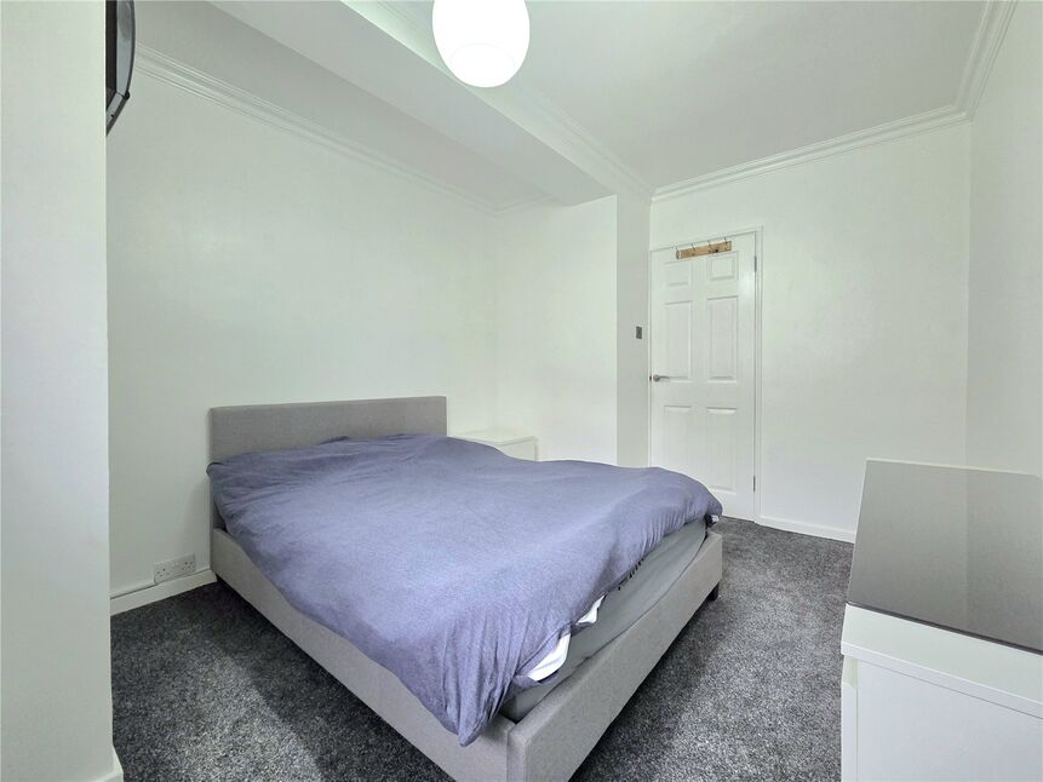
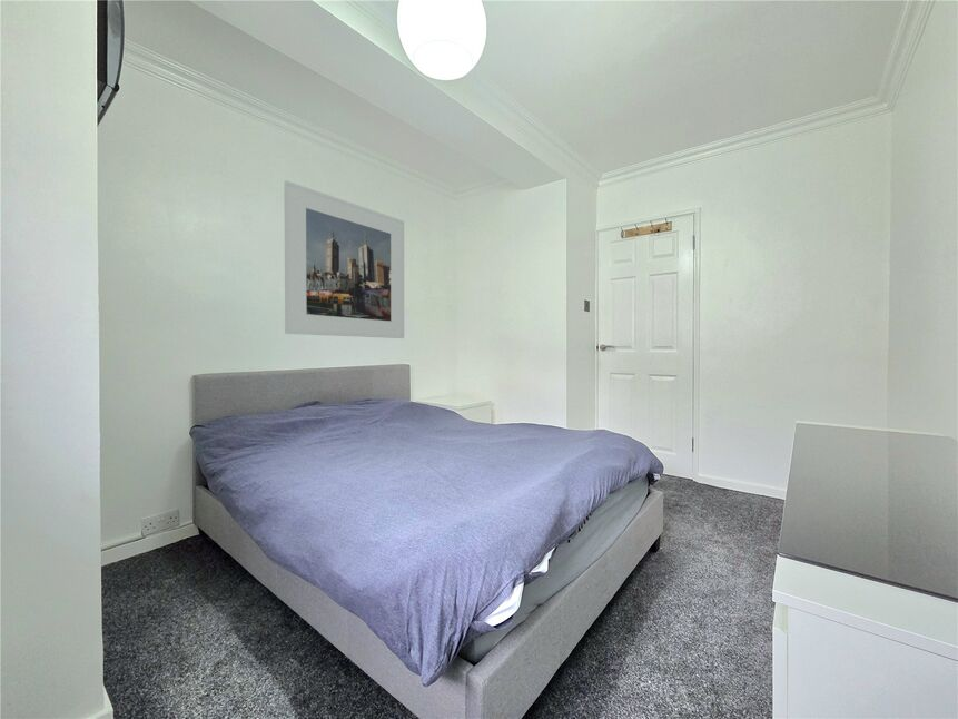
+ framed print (352, 269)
